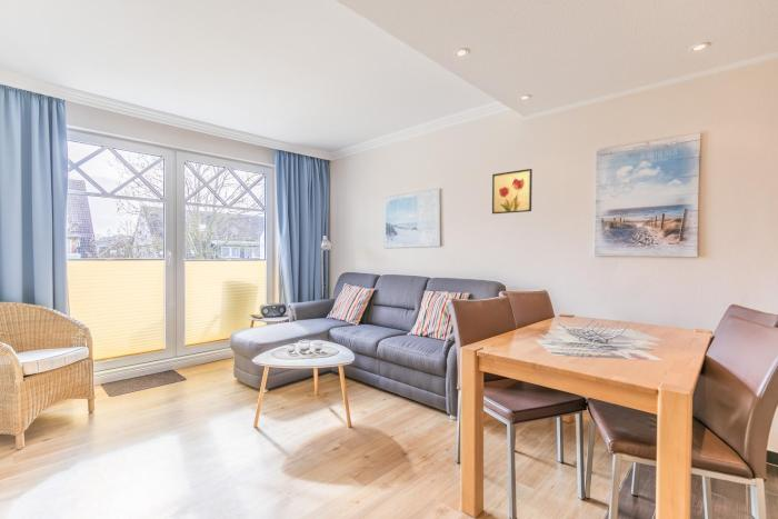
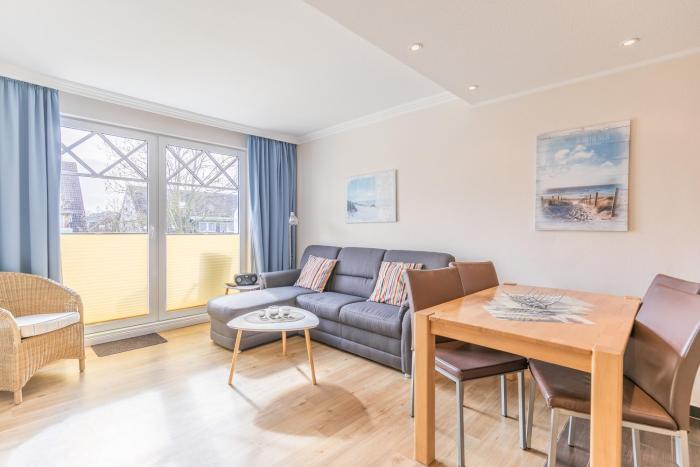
- wall art (511, 192)
